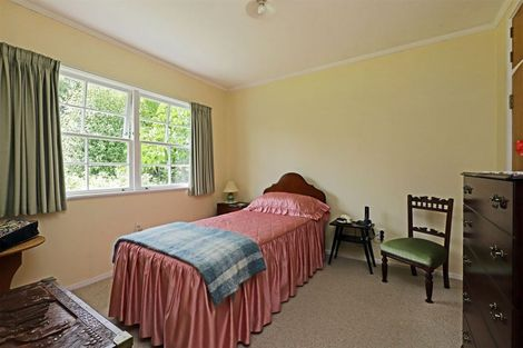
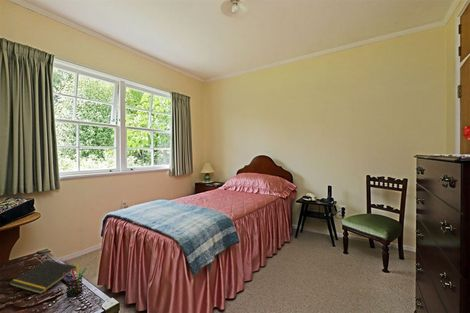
+ pen holder (76, 280)
+ notepad (44, 275)
